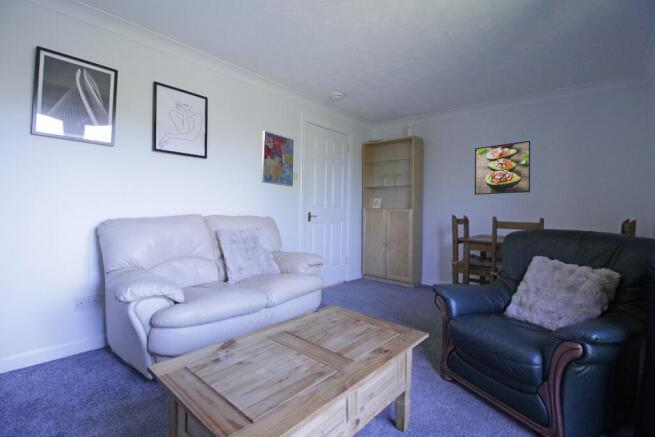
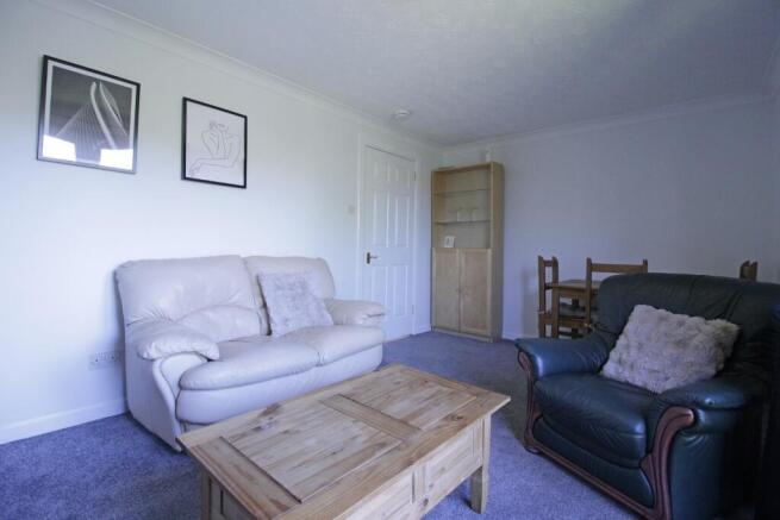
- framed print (501, 169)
- wall art (278, 159)
